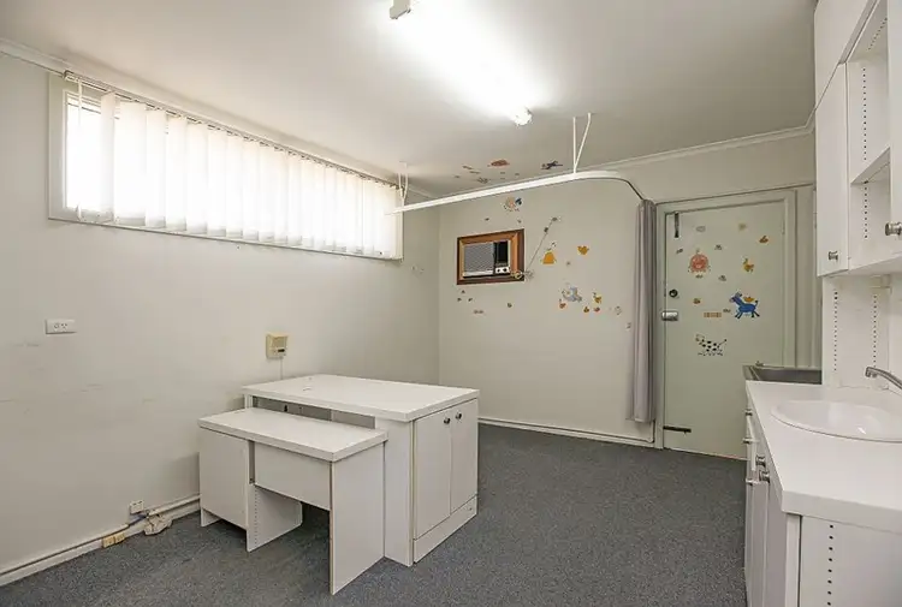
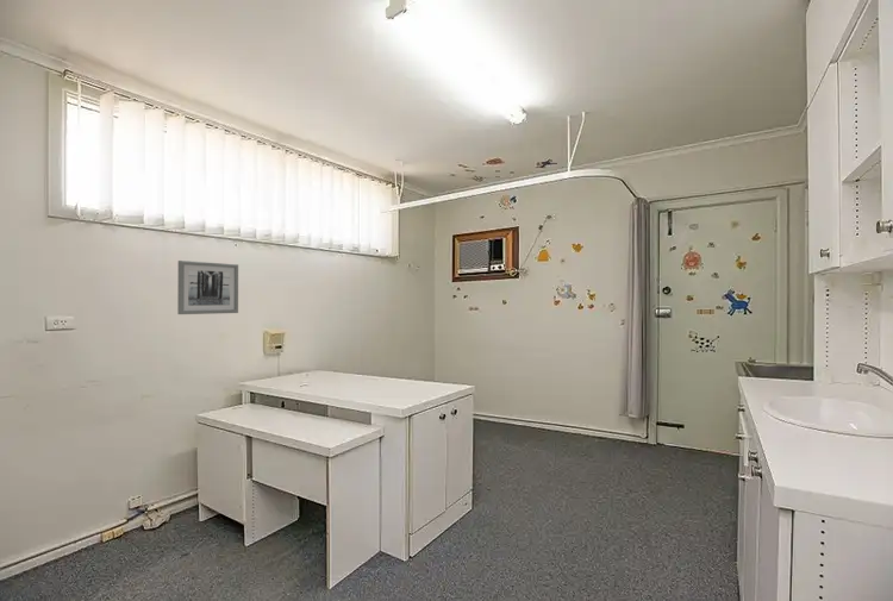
+ wall art (210, 288)
